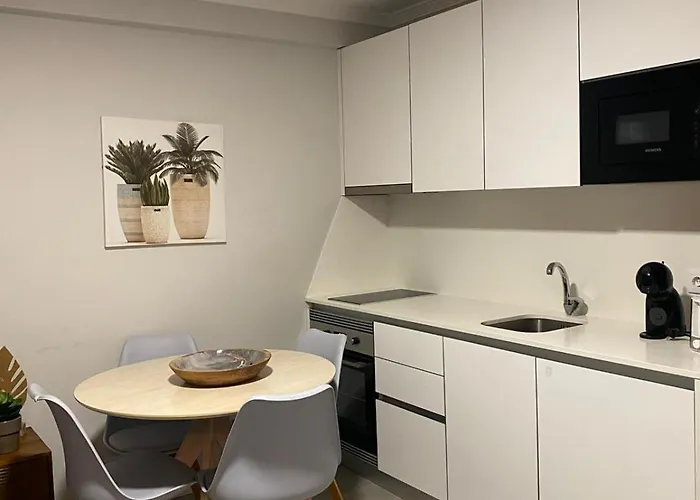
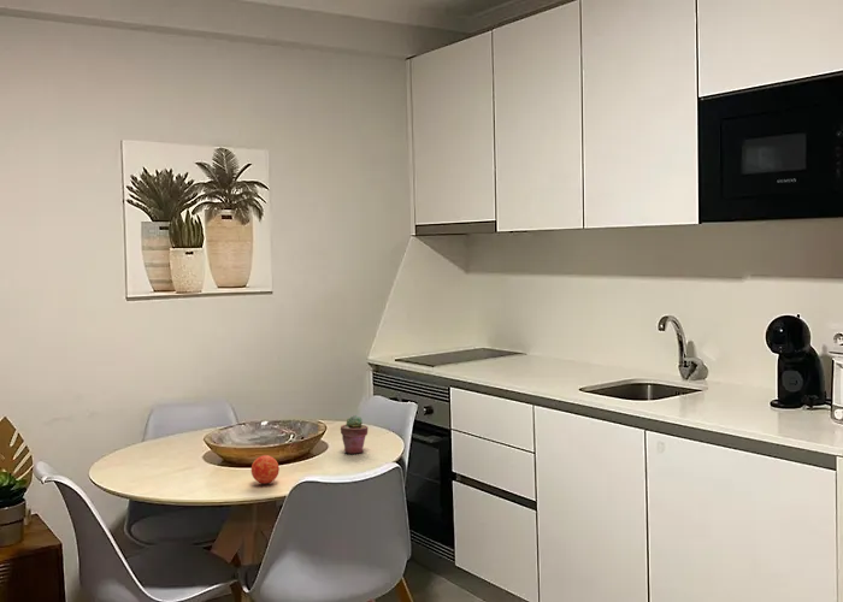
+ apple (265, 468)
+ potted succulent (354, 433)
